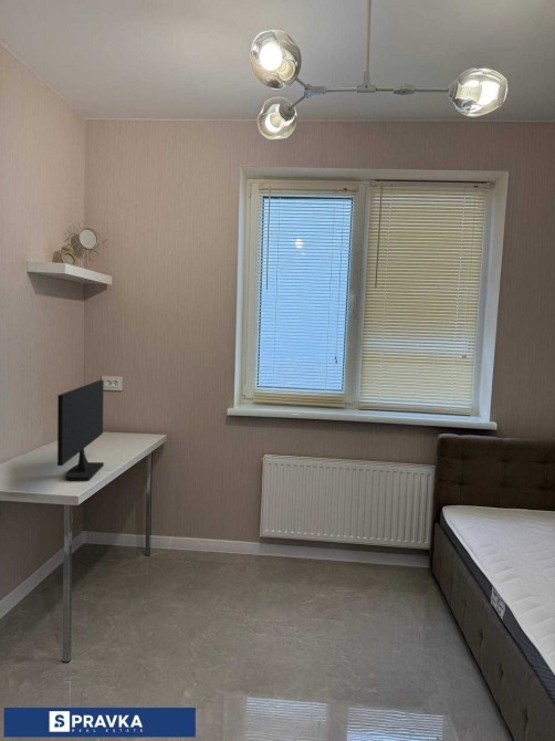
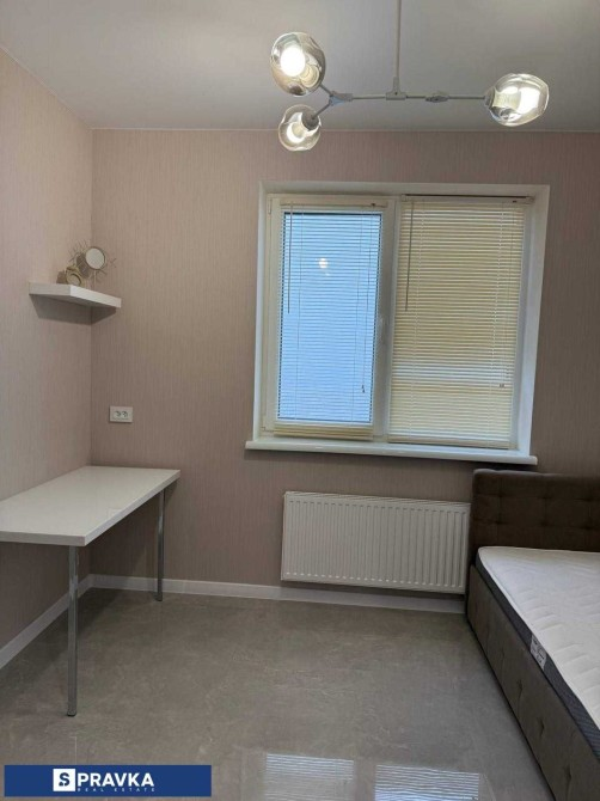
- computer monitor (83, 429)
